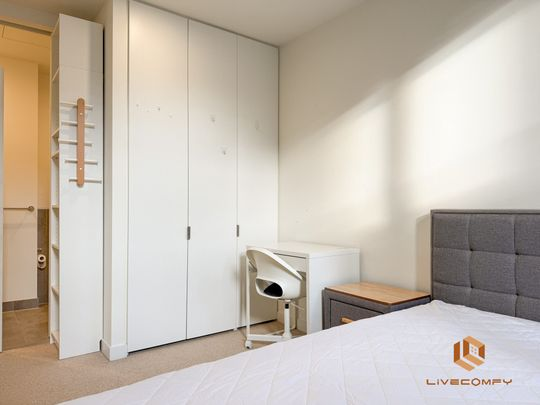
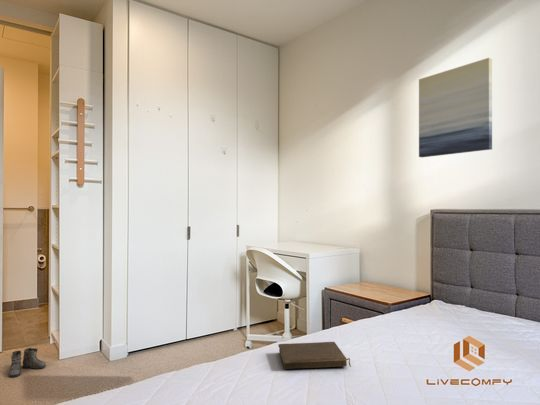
+ wall art (452, 111)
+ book (313, 357)
+ boots (24, 361)
